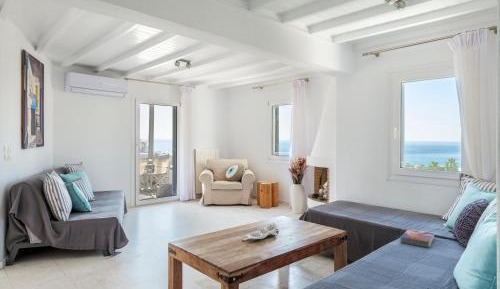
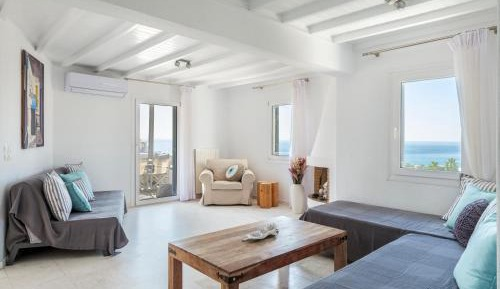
- textbook (417, 237)
